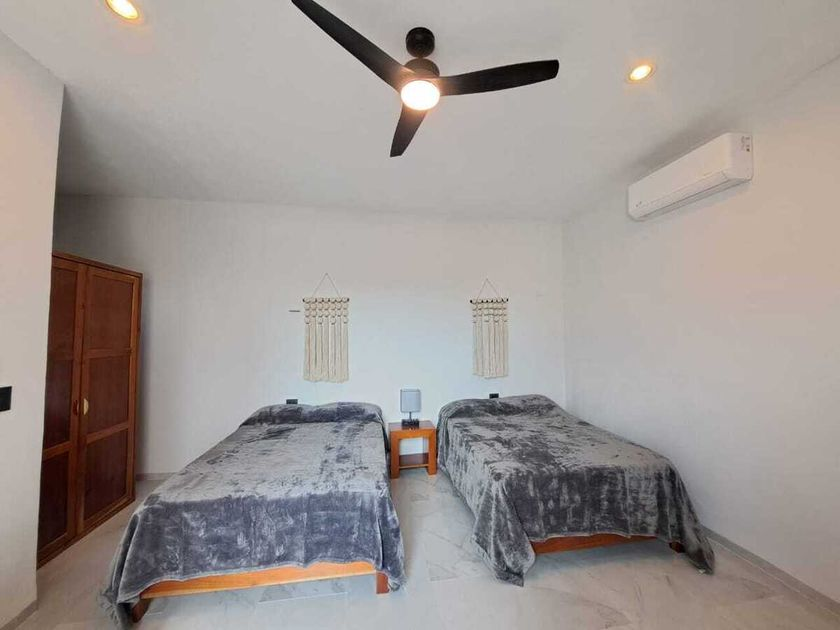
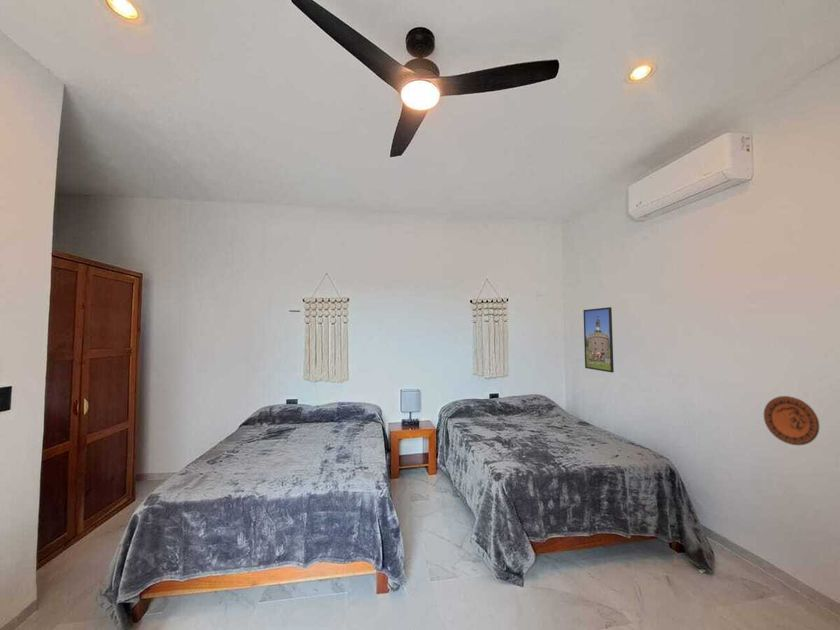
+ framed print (597, 339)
+ decorative plate (790, 420)
